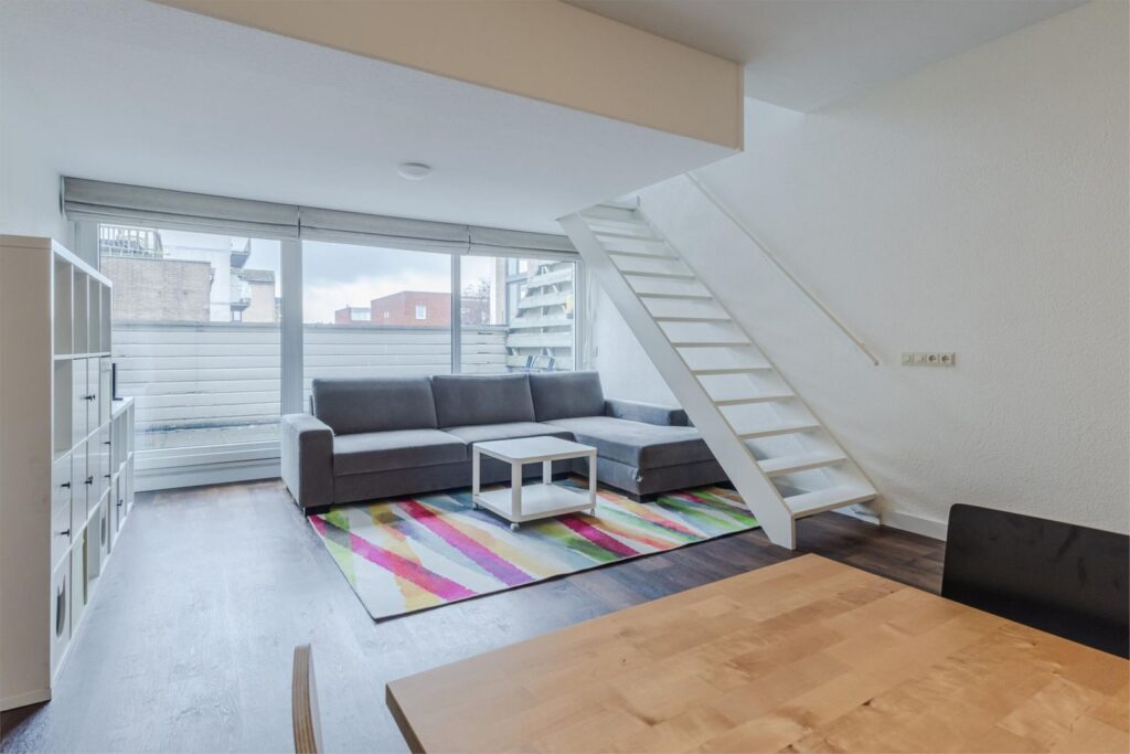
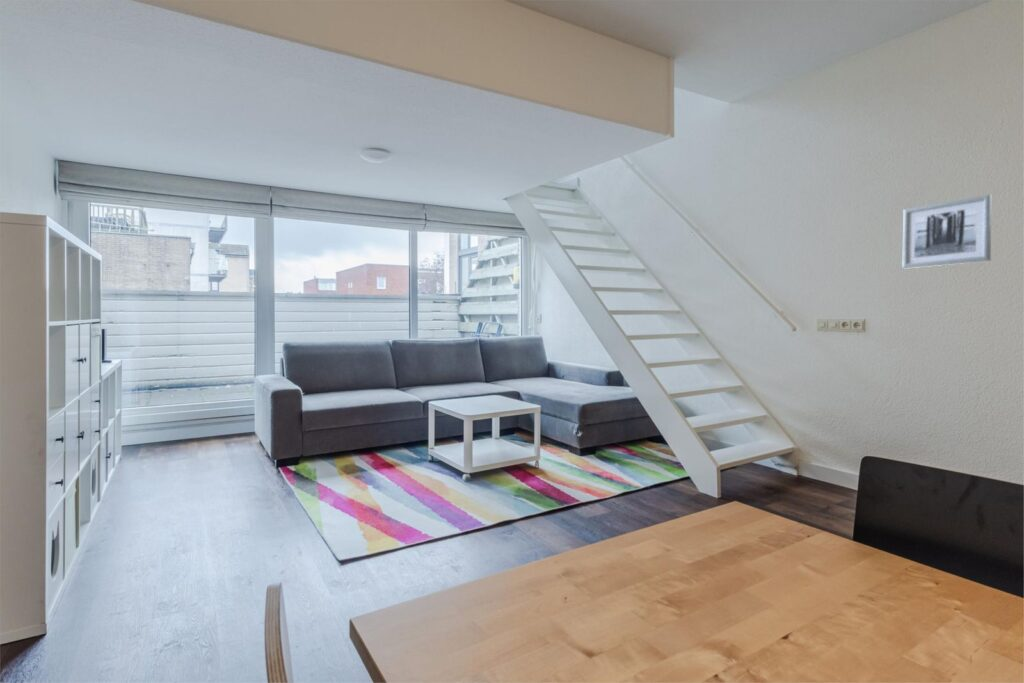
+ wall art (944, 233)
